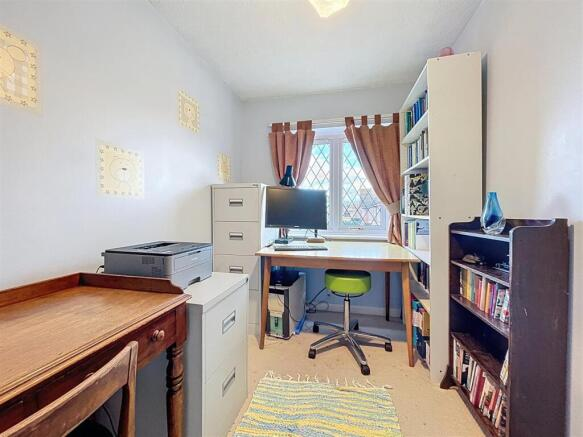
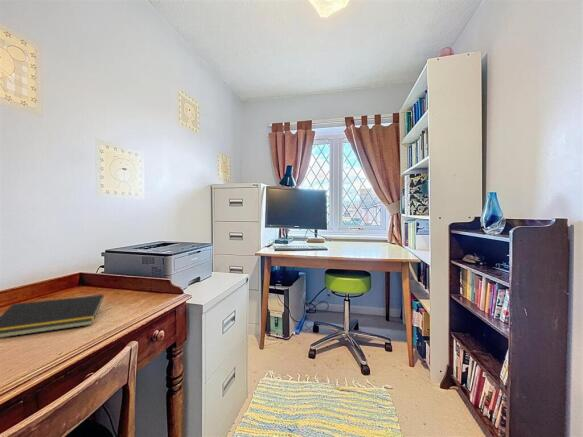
+ notepad (51, 314)
